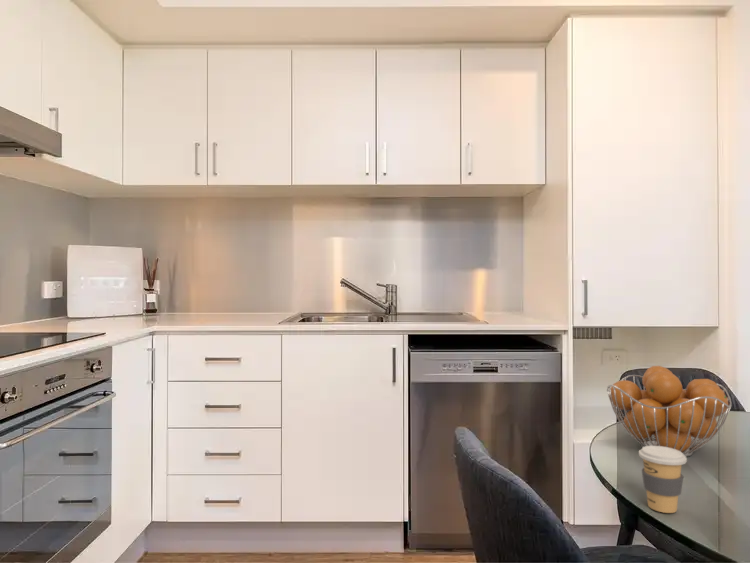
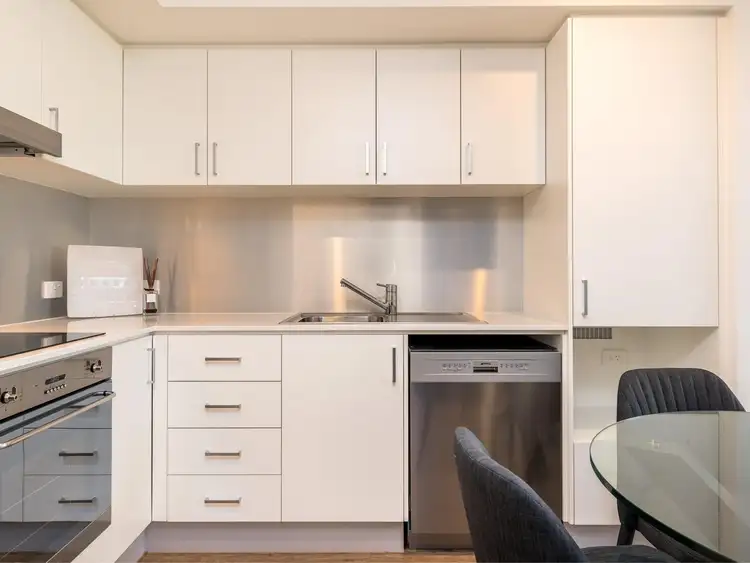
- coffee cup (662, 479)
- fruit basket (666, 409)
